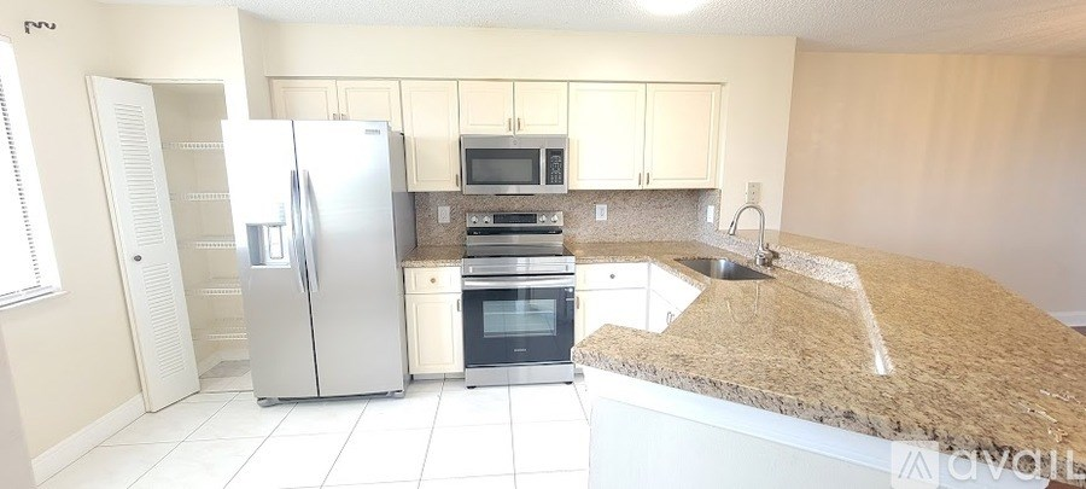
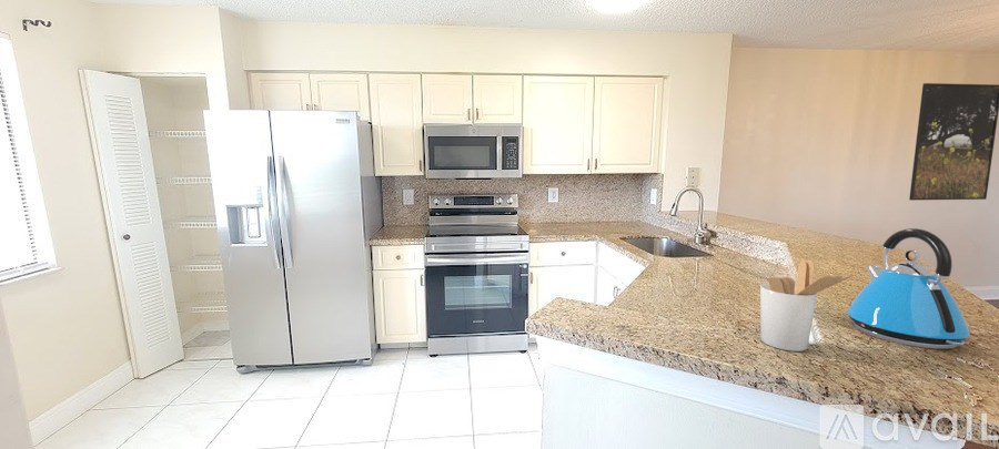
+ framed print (955, 142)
+ kettle (911, 283)
+ utensil holder (799, 306)
